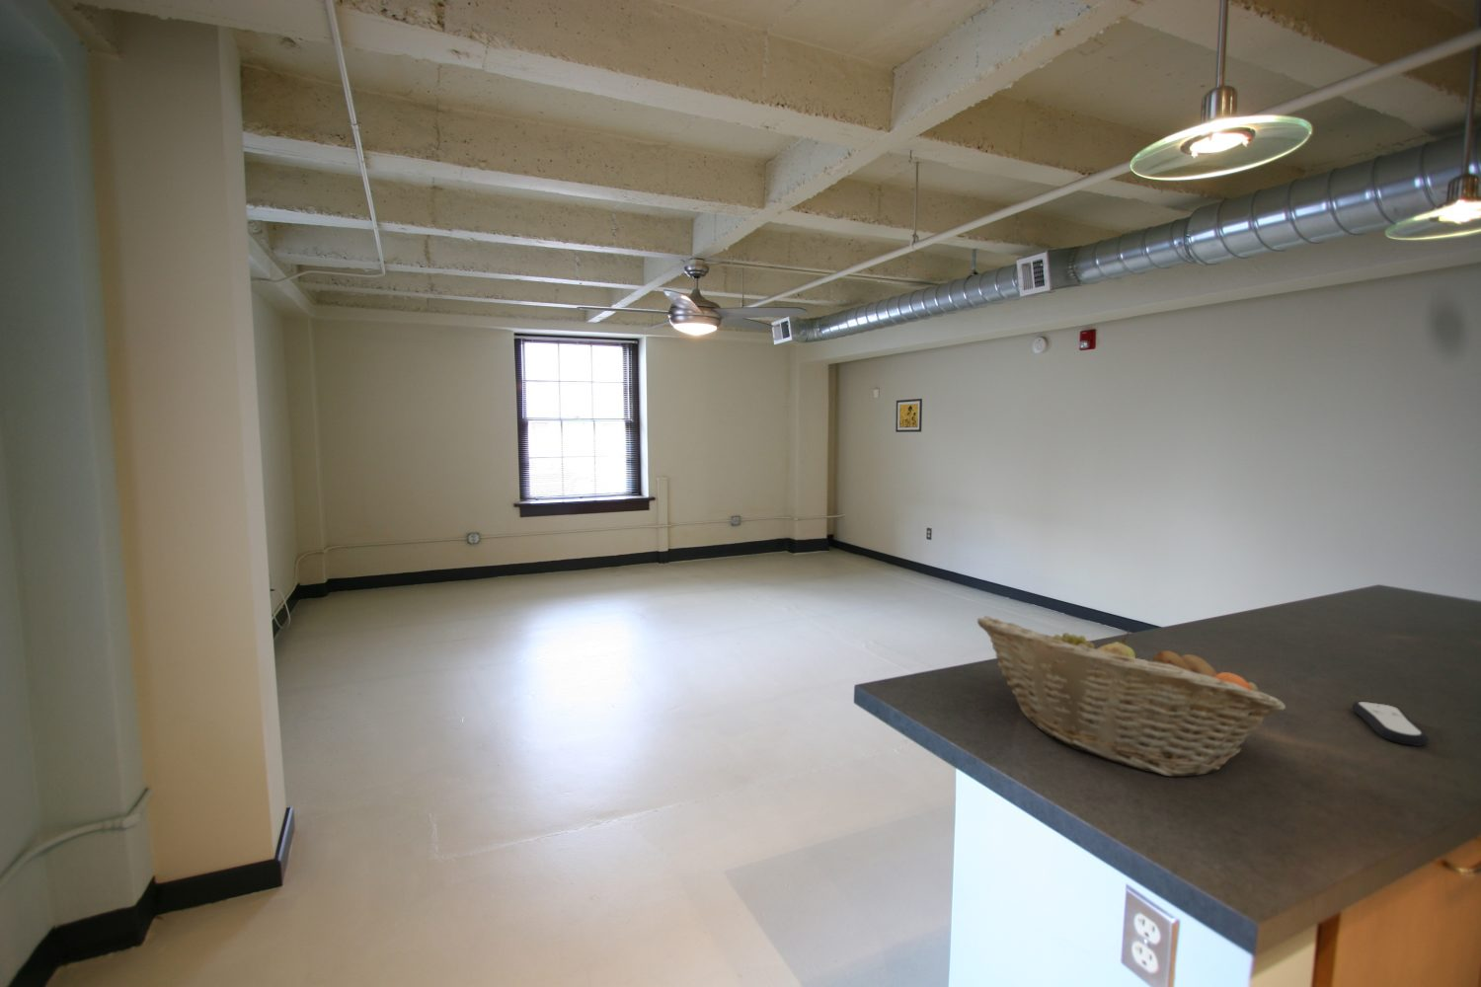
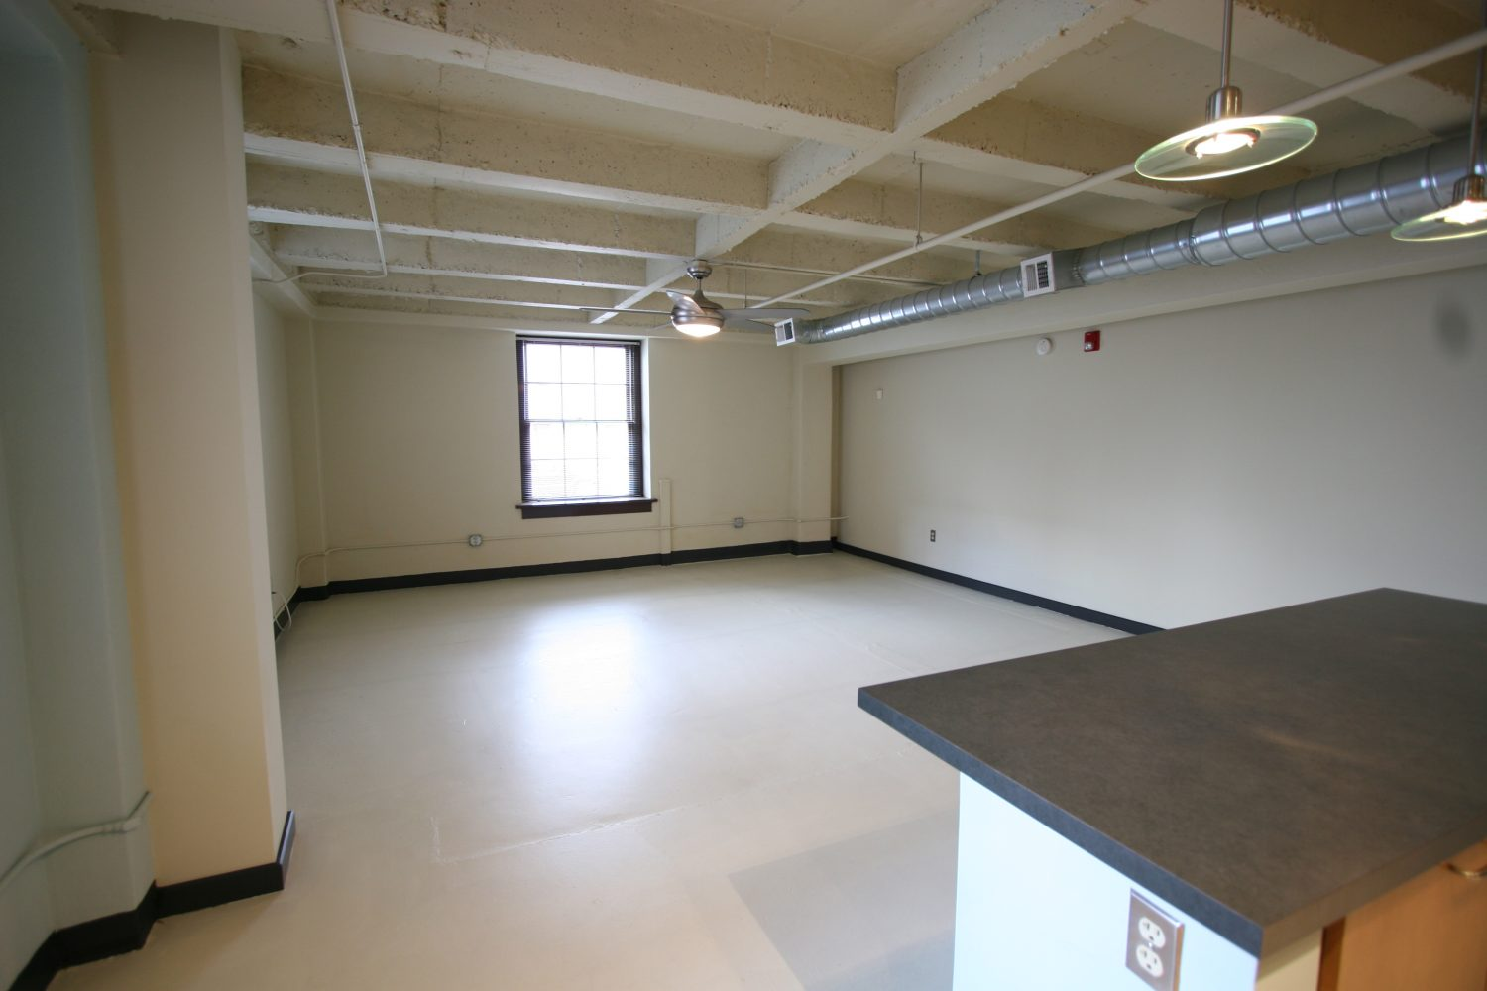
- wall art (908, 415)
- remote control (1390, 722)
- fruit basket (1111, 677)
